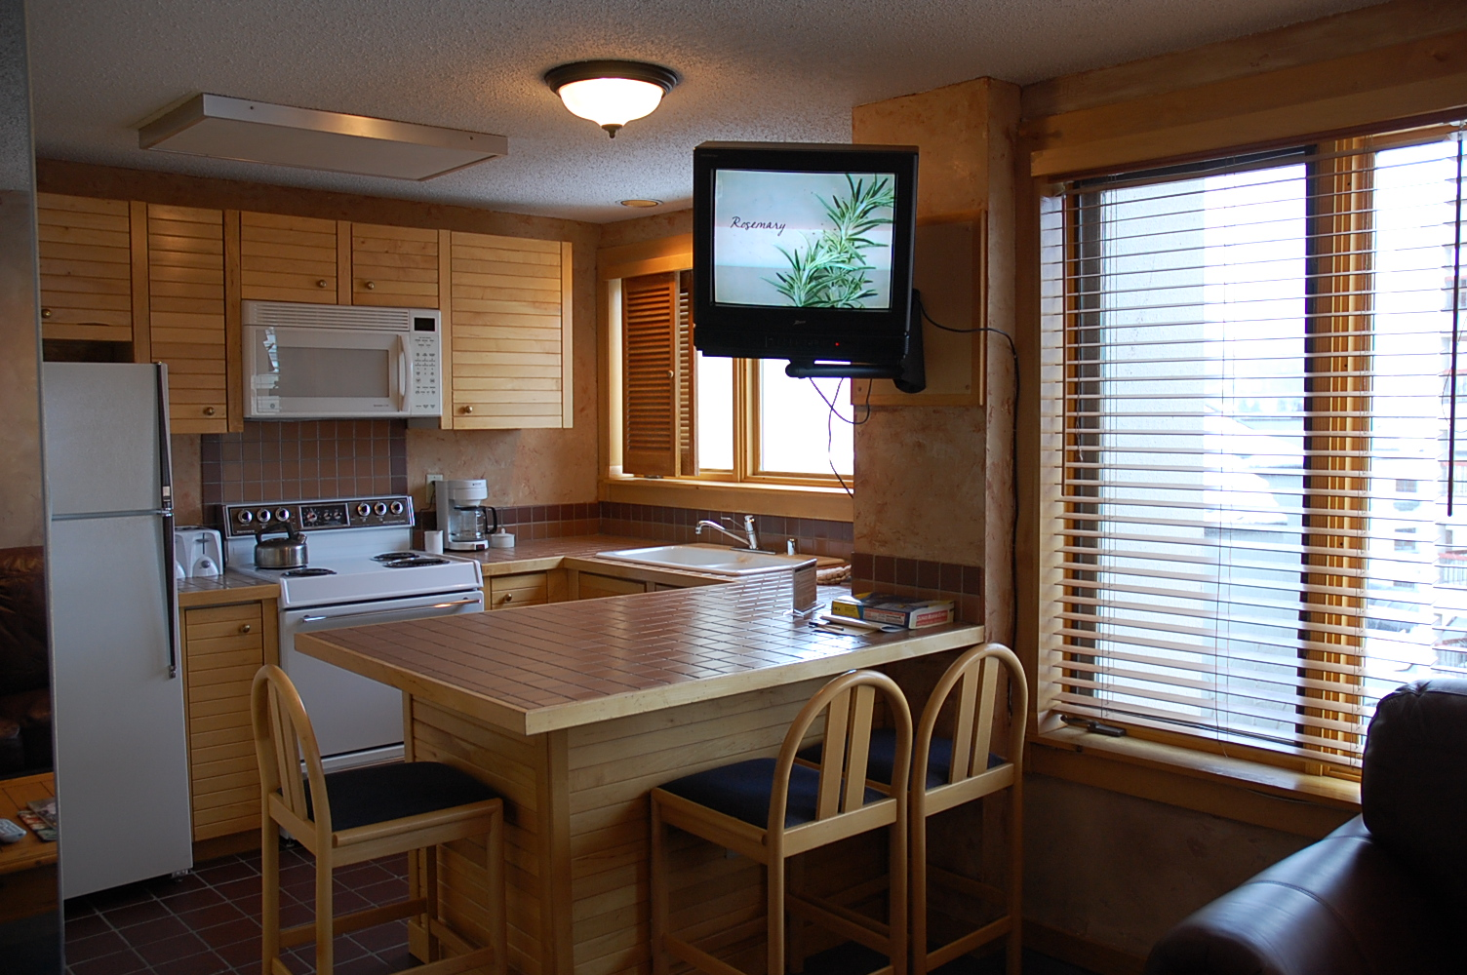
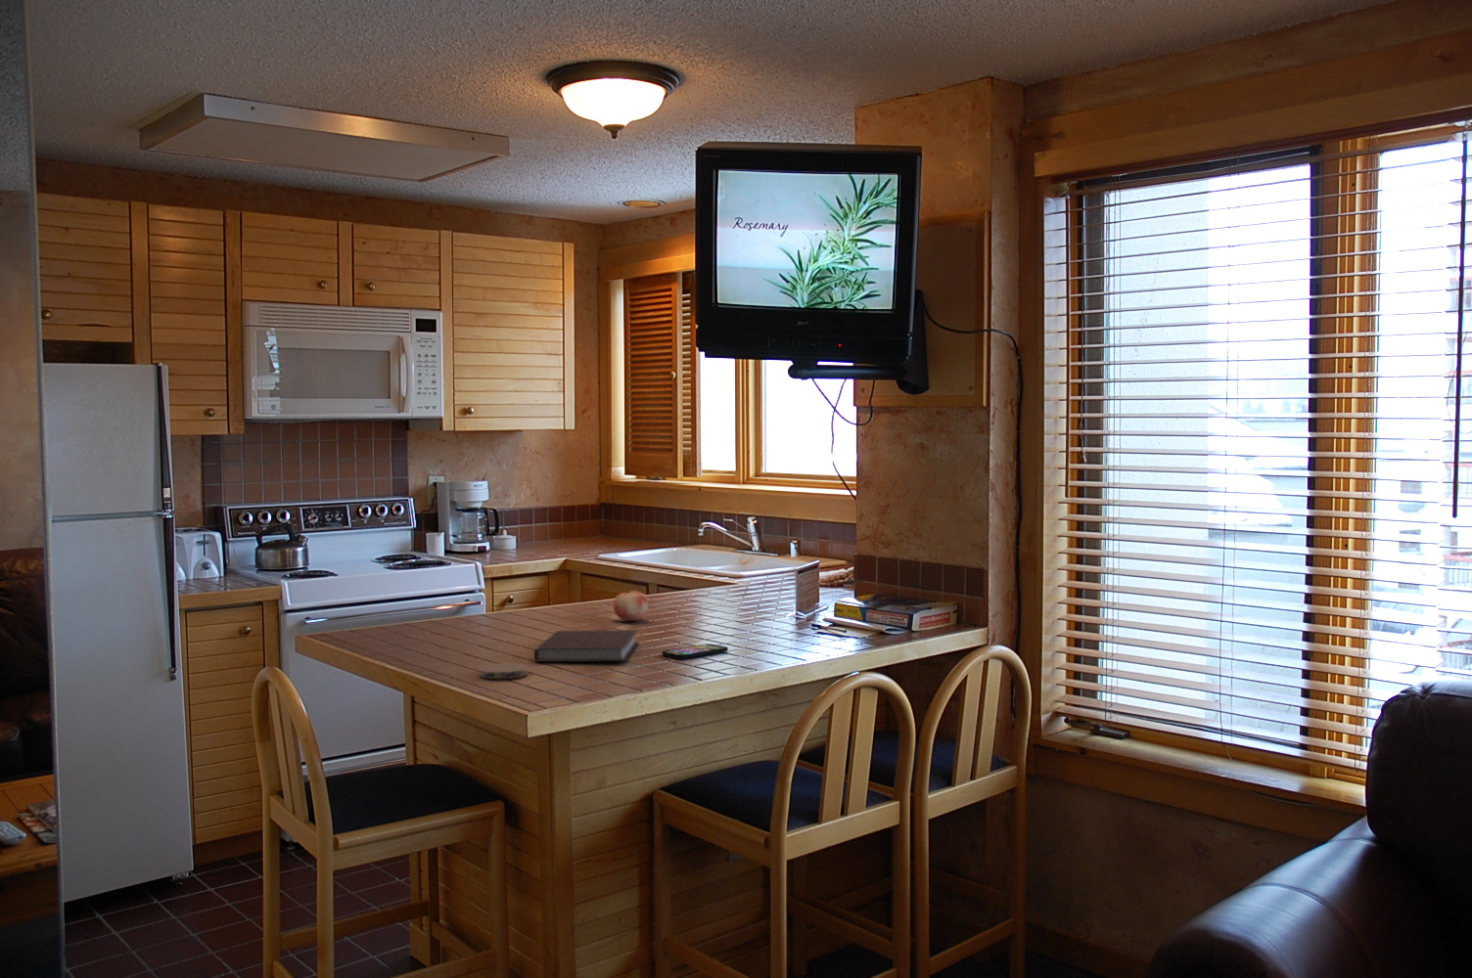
+ smartphone (695, 651)
+ coaster (504, 671)
+ fruit (630, 606)
+ notebook (589, 644)
